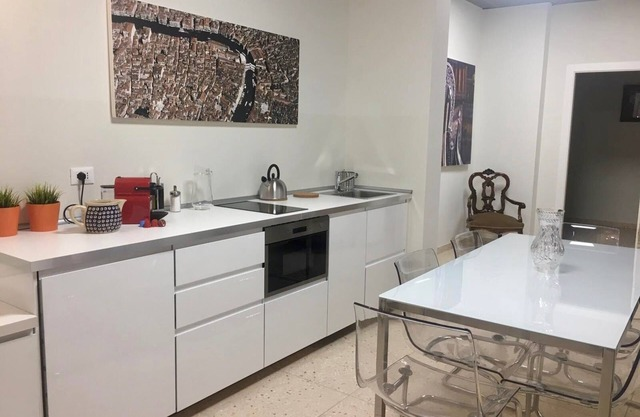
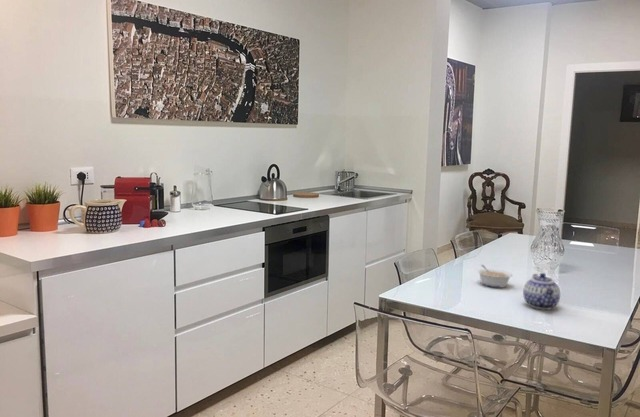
+ legume (493, 277)
+ teapot (541, 289)
